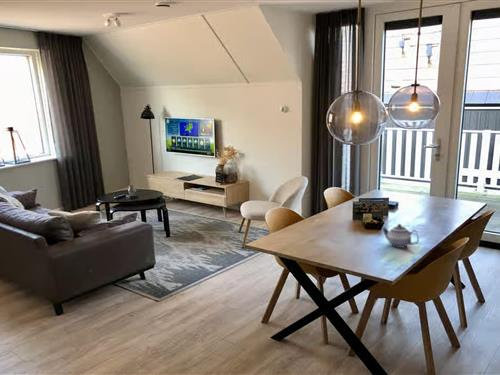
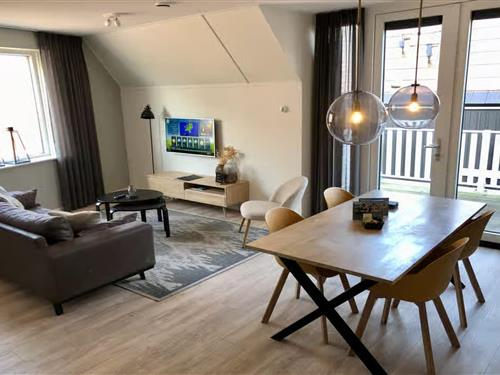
- teapot (399, 234)
